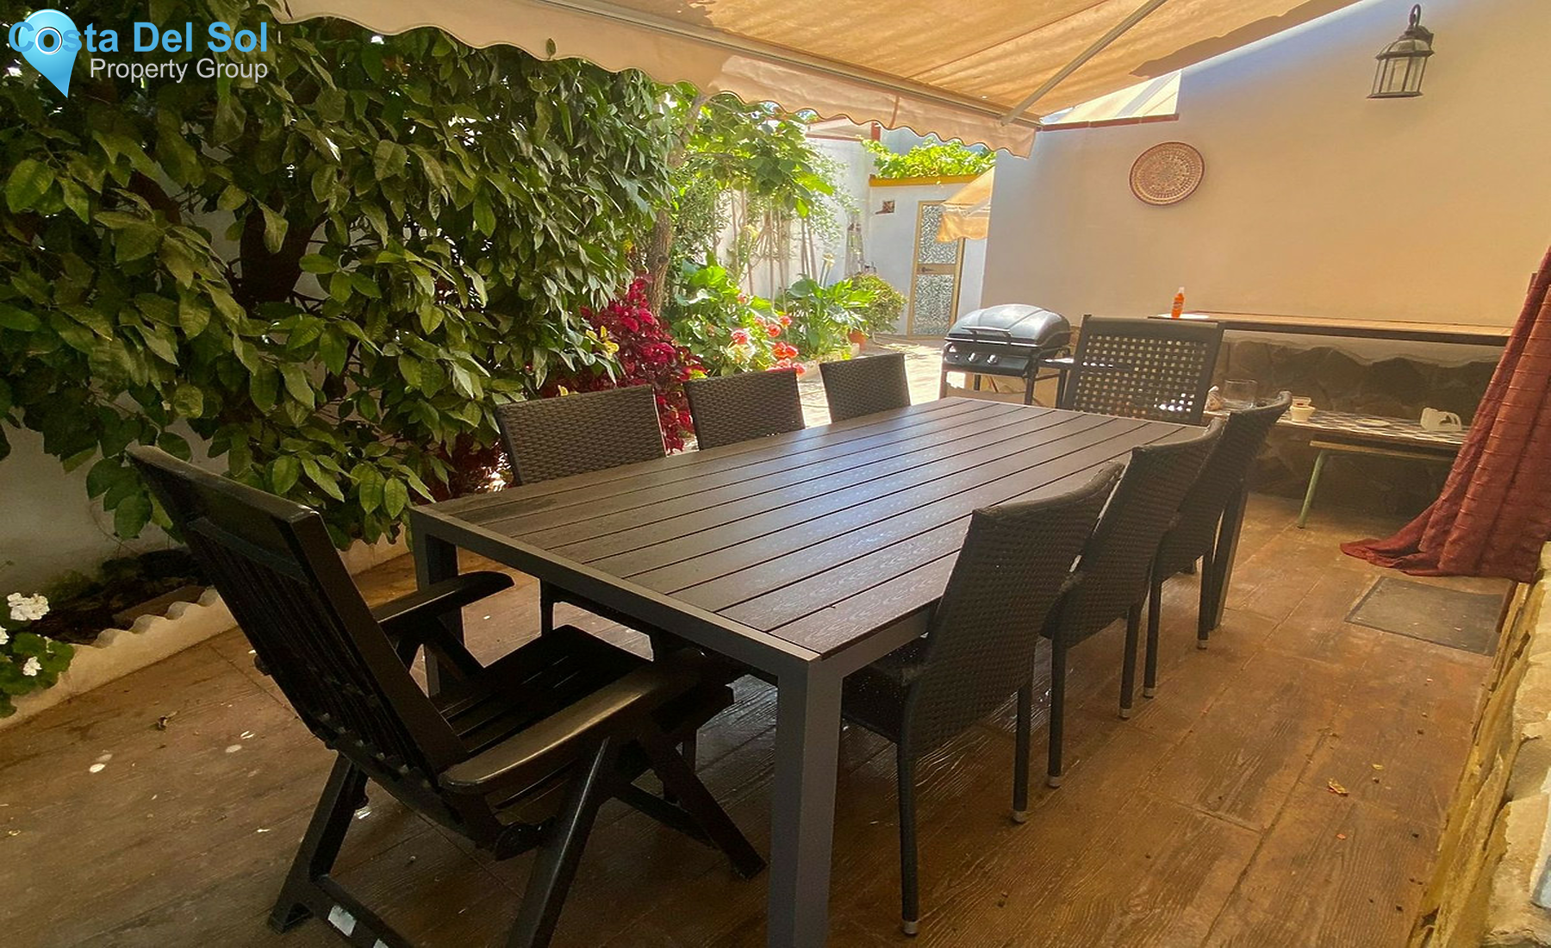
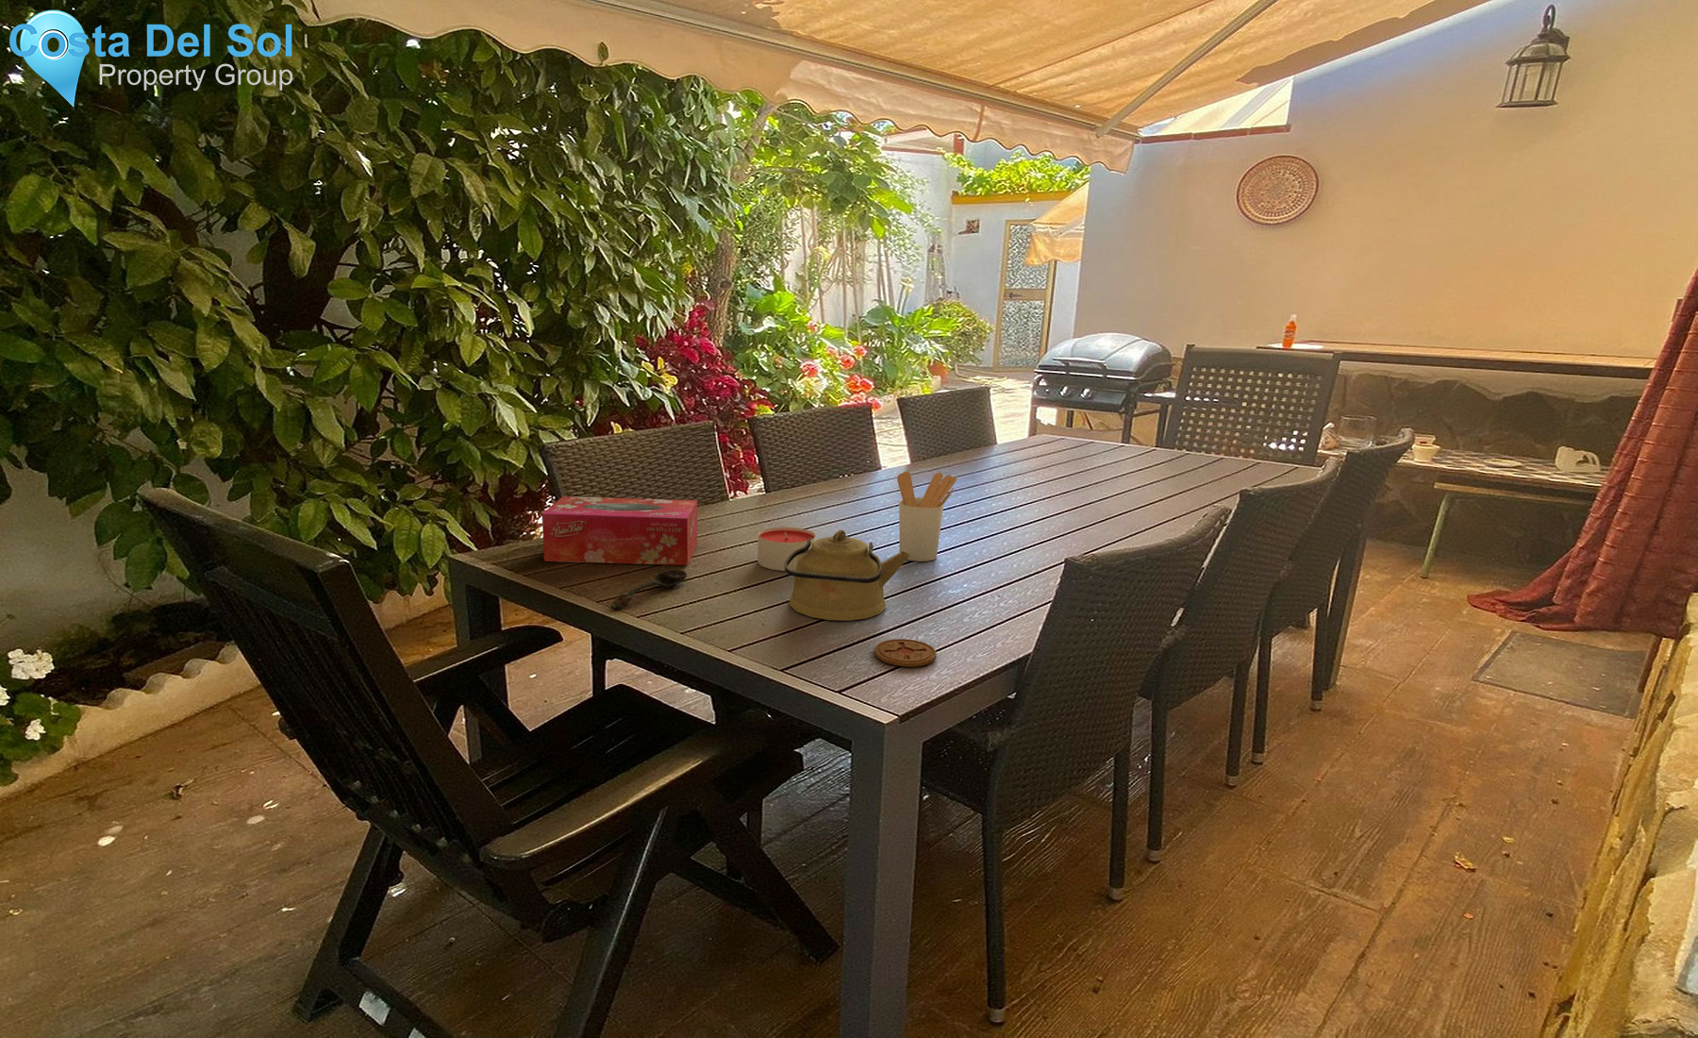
+ tissue box (622, 530)
+ spoon (648, 586)
+ candle (786, 547)
+ utensil holder (928, 514)
+ kettle (849, 568)
+ coaster (905, 652)
